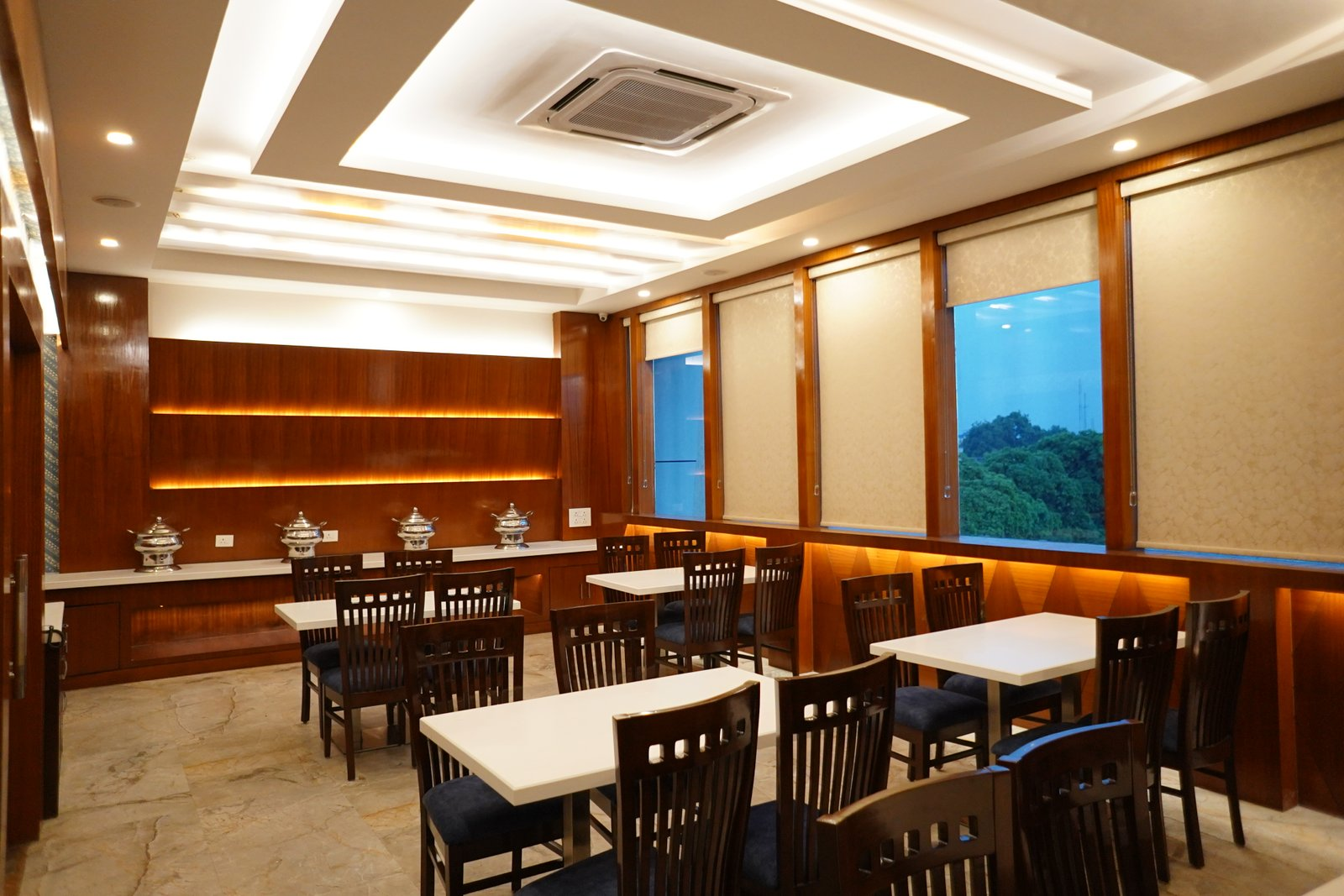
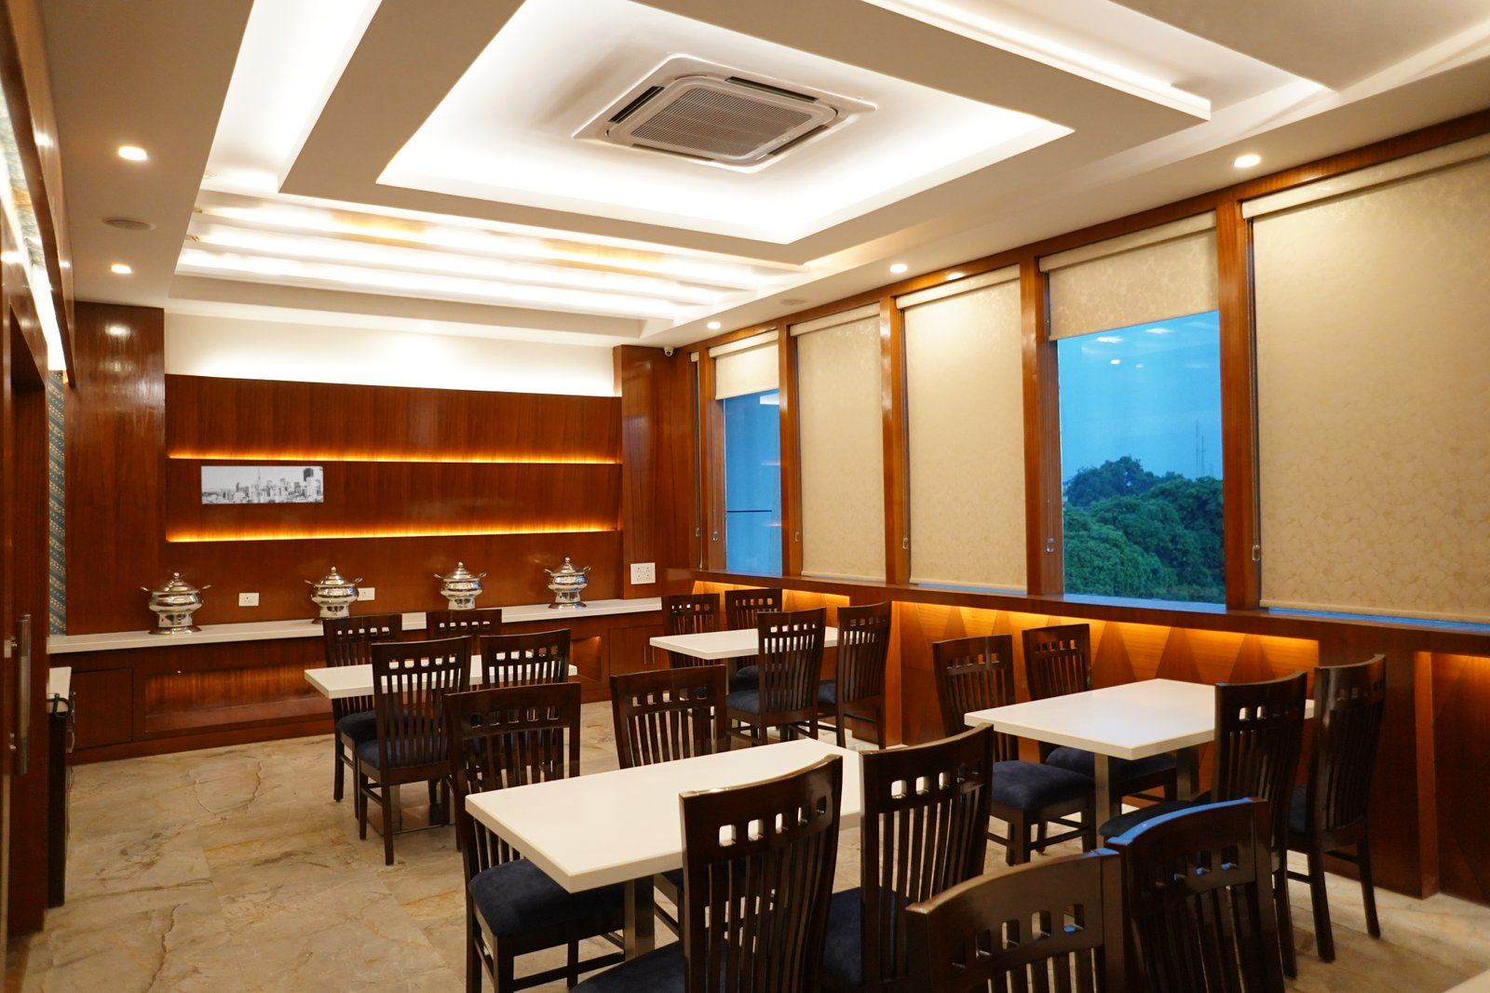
+ wall art (264, 484)
